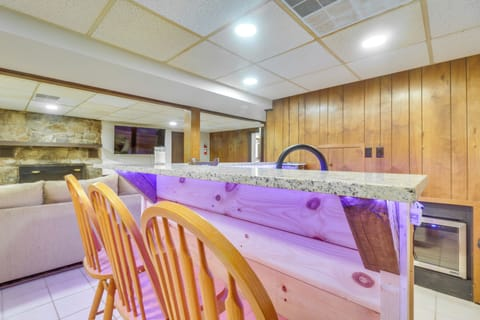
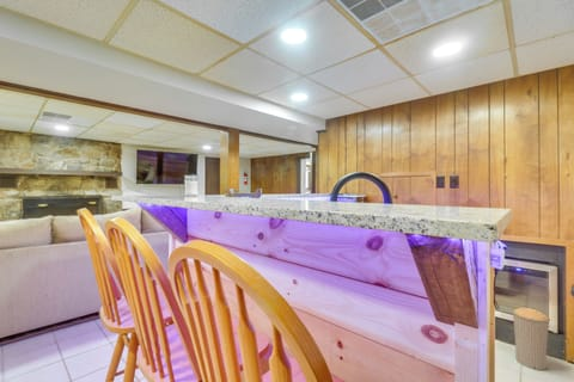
+ trash can (530, 335)
